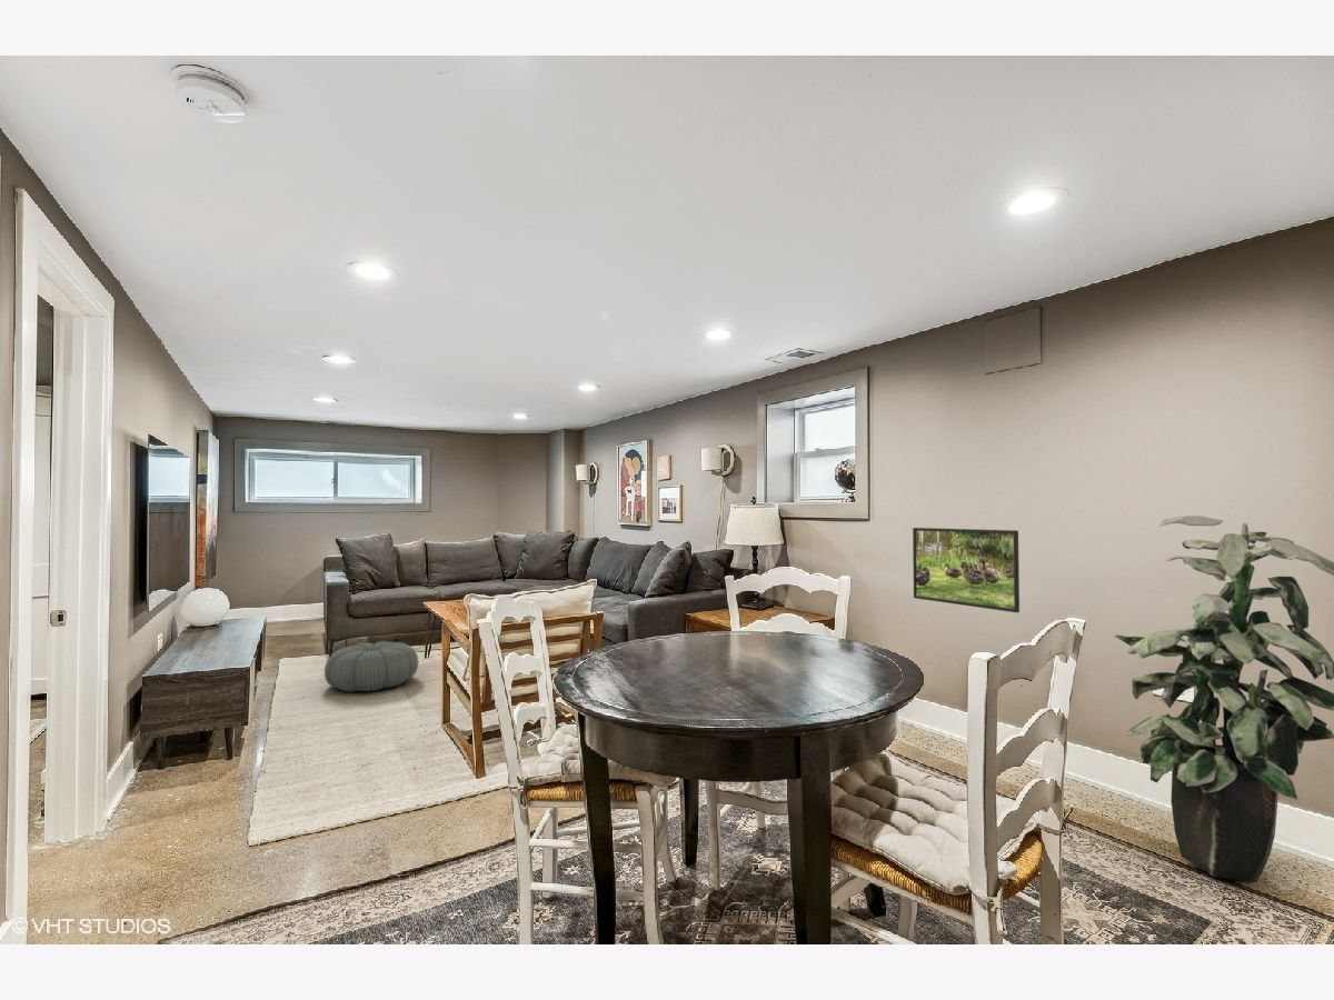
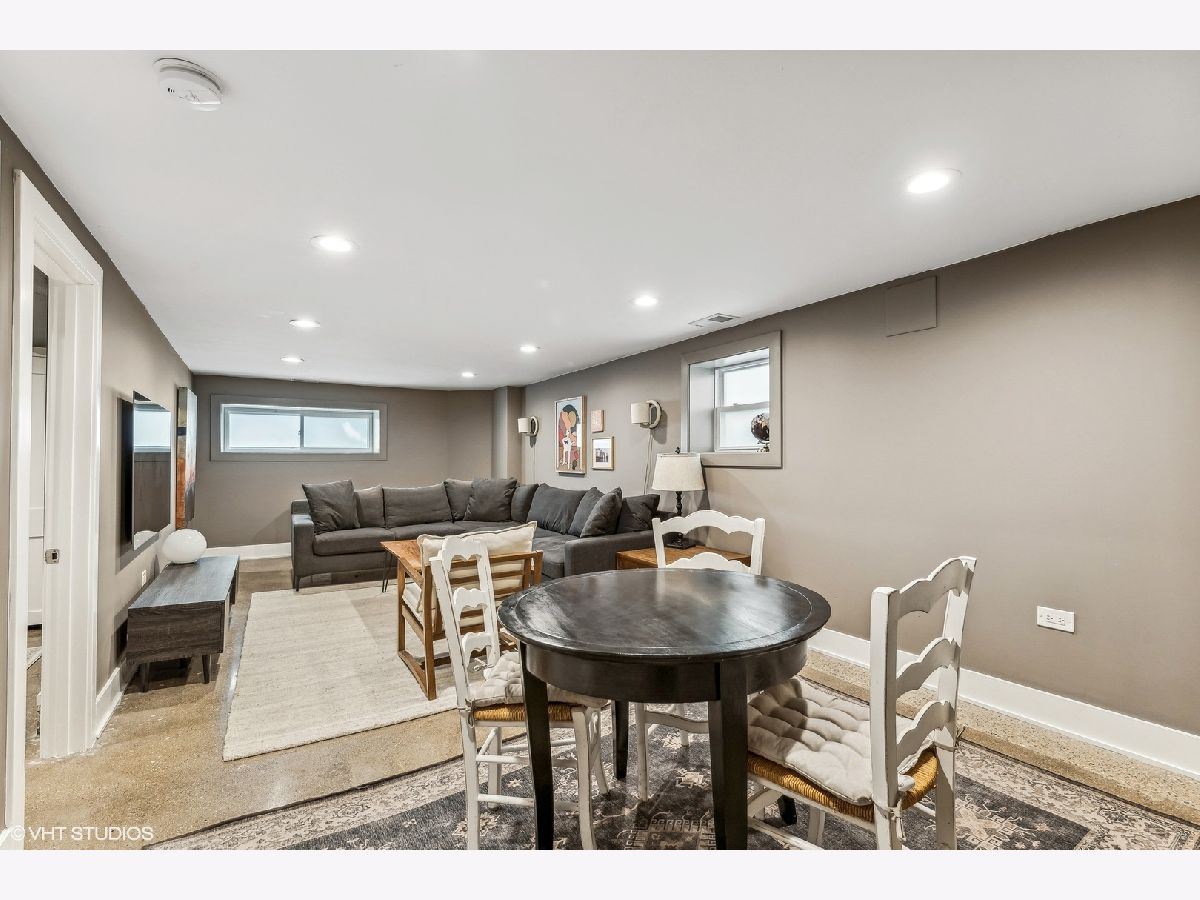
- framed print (962, 567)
- pouf (372, 664)
- indoor plant (1219, 689)
